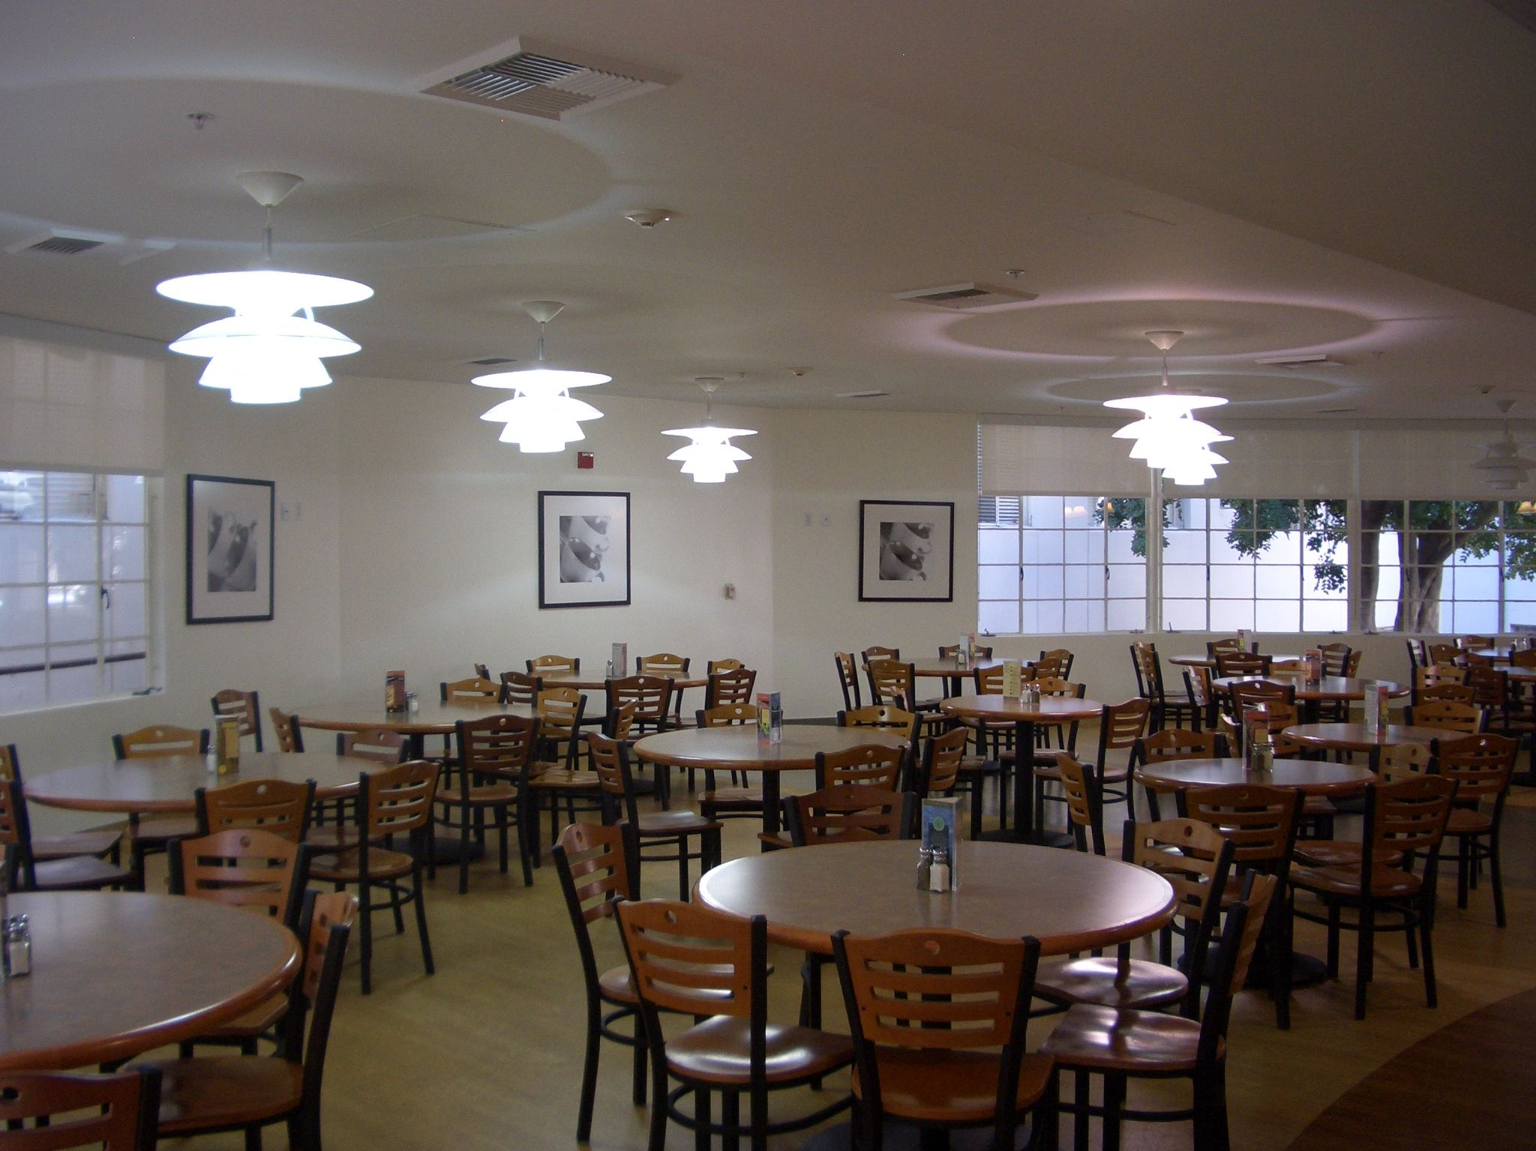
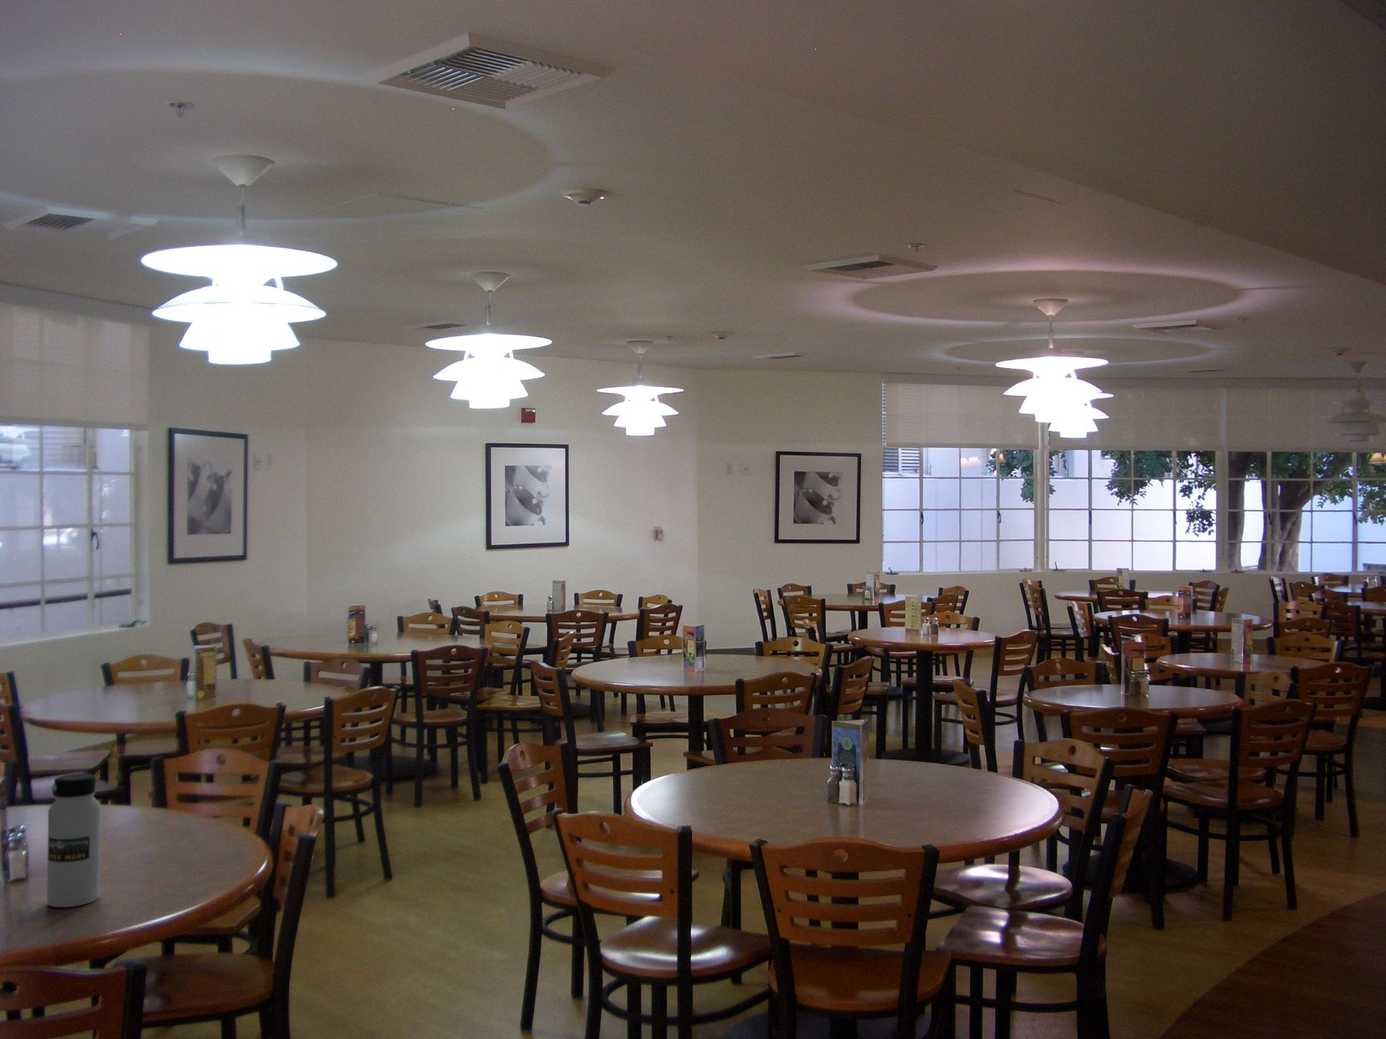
+ water bottle (74, 838)
